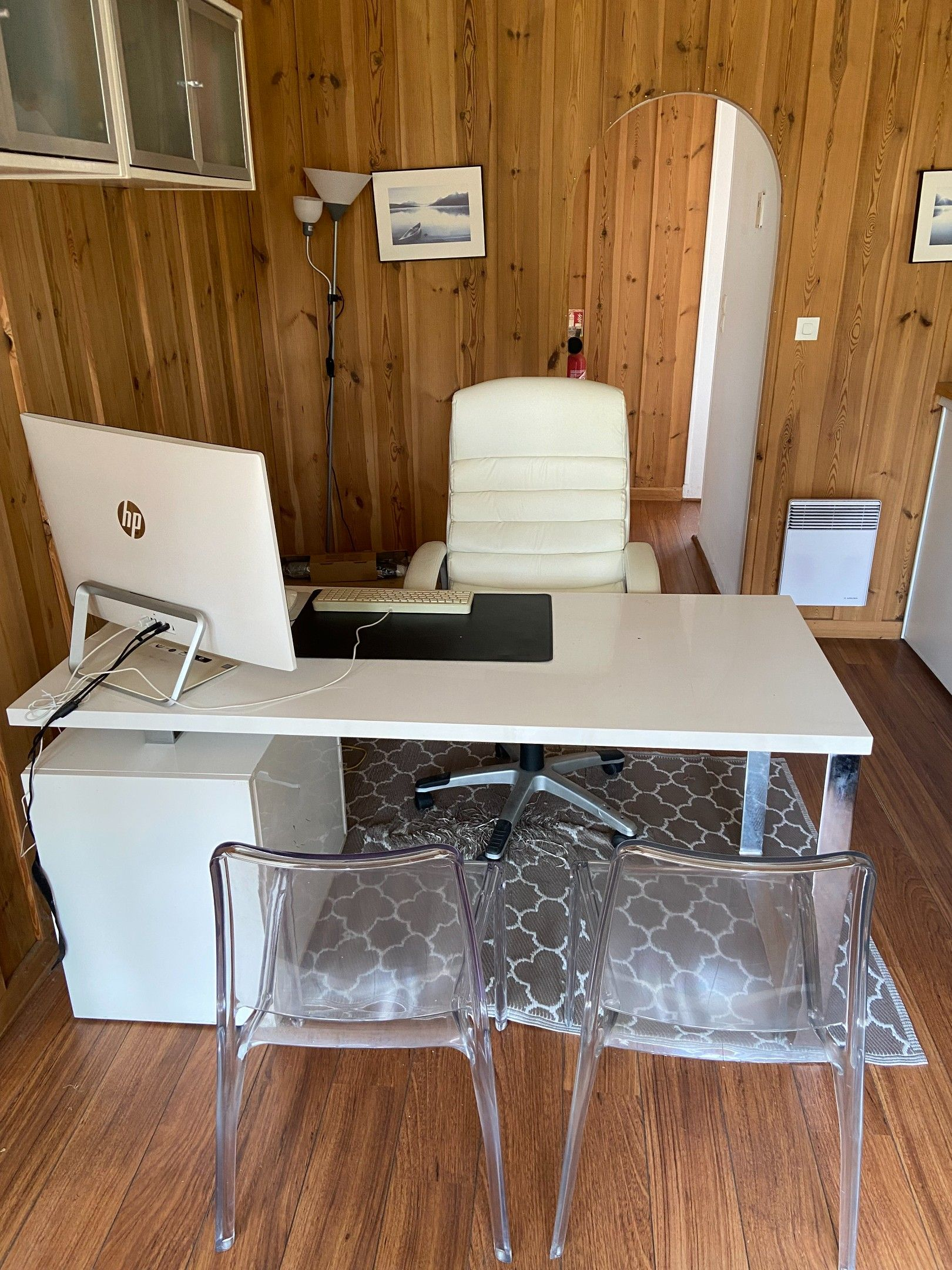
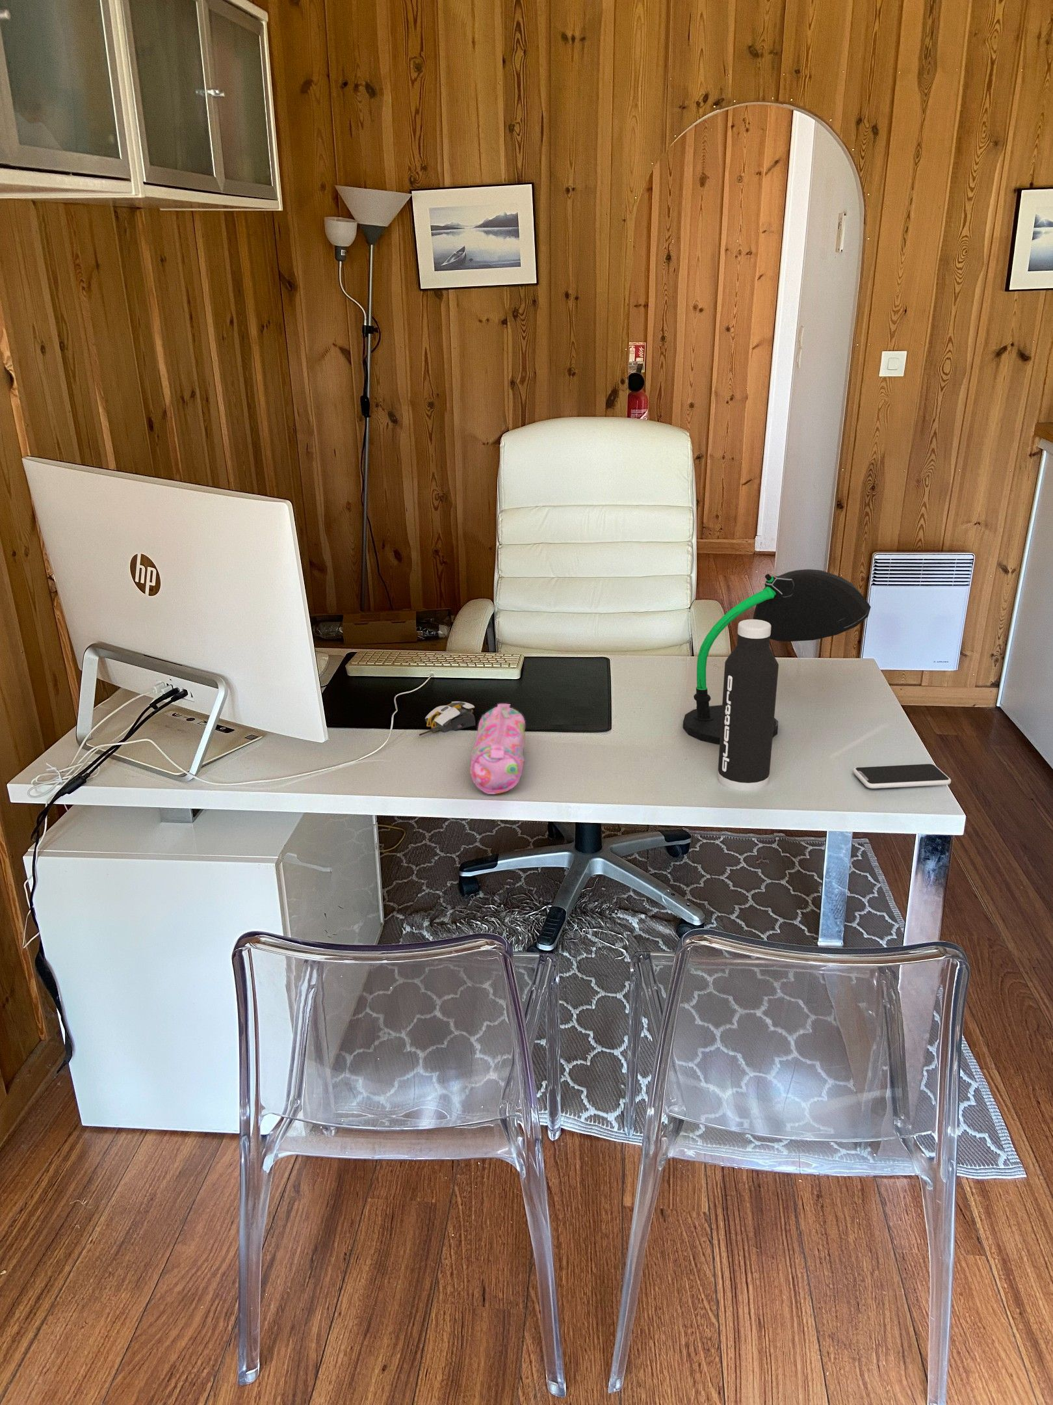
+ pencil case (499, 747)
+ computer mouse (446, 718)
+ water bottle (748, 705)
+ desk lamp (778, 641)
+ smartphone (900, 776)
